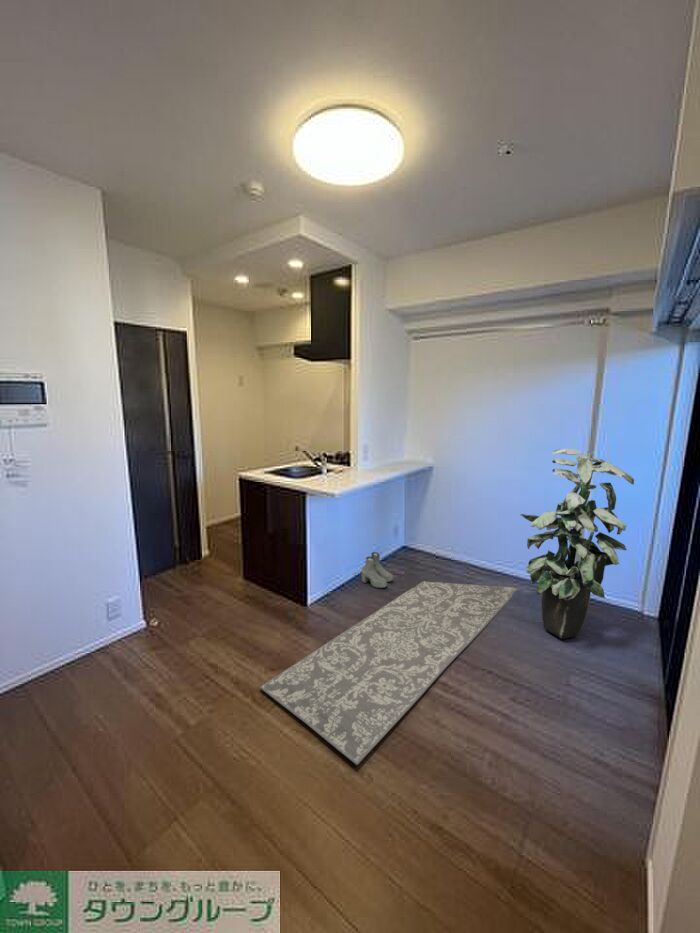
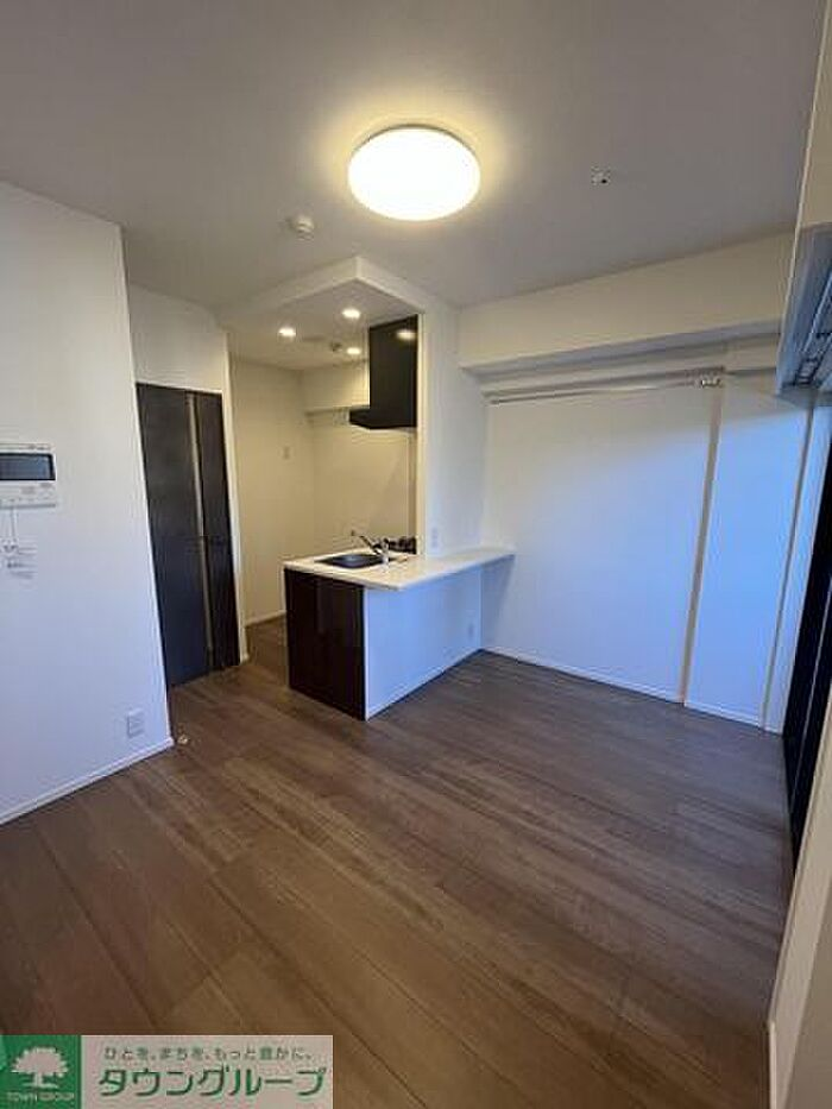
- rug (423, 622)
- indoor plant (569, 541)
- boots (377, 568)
